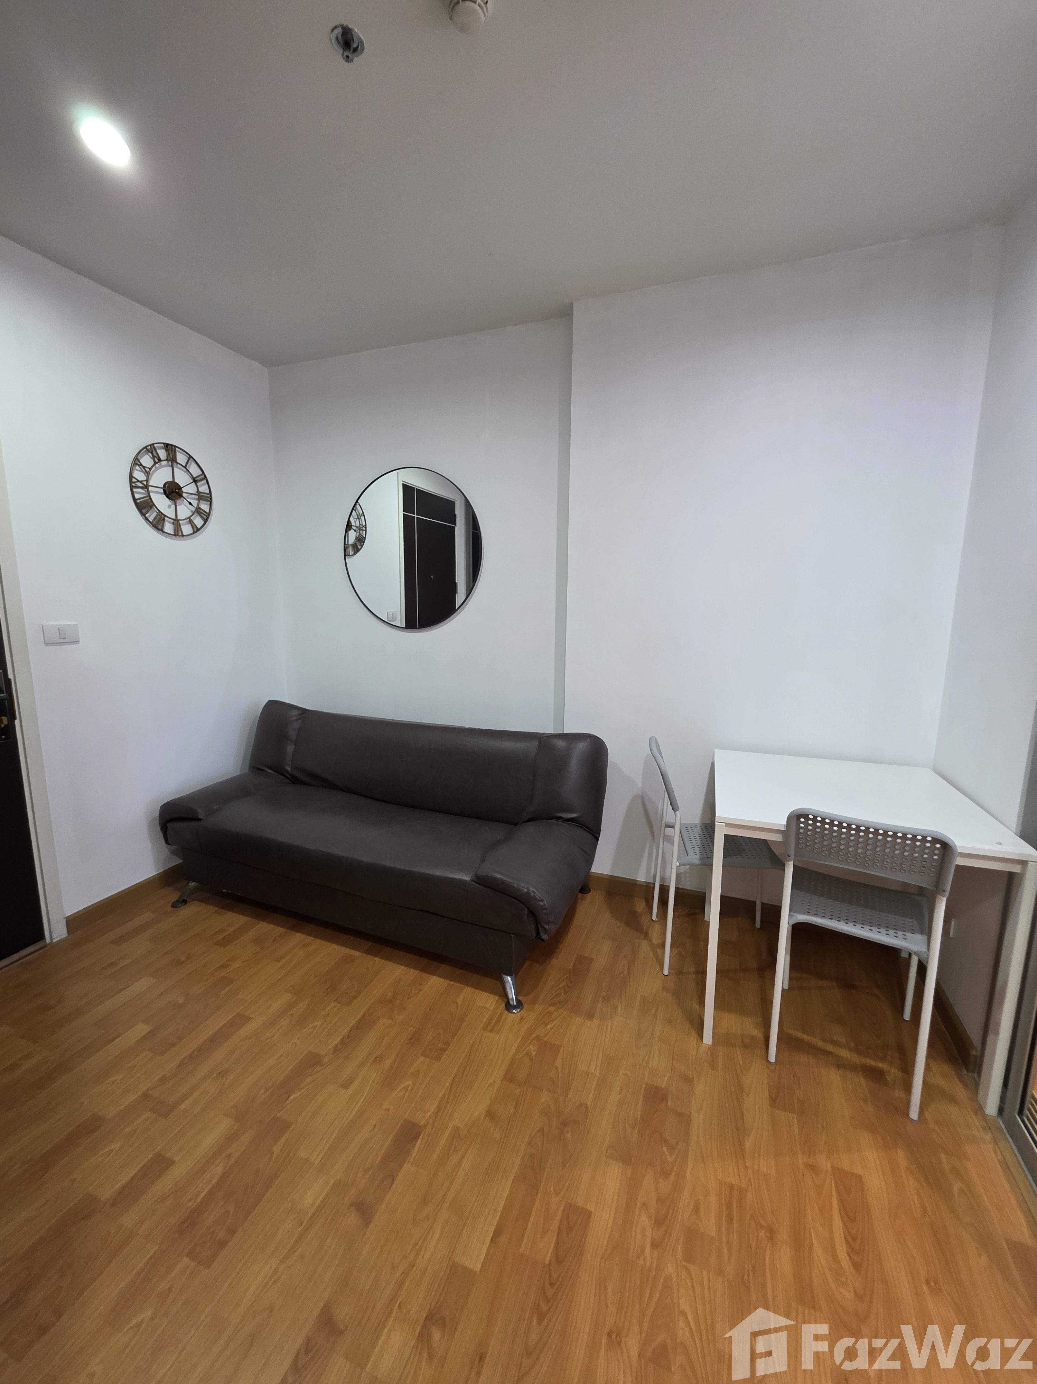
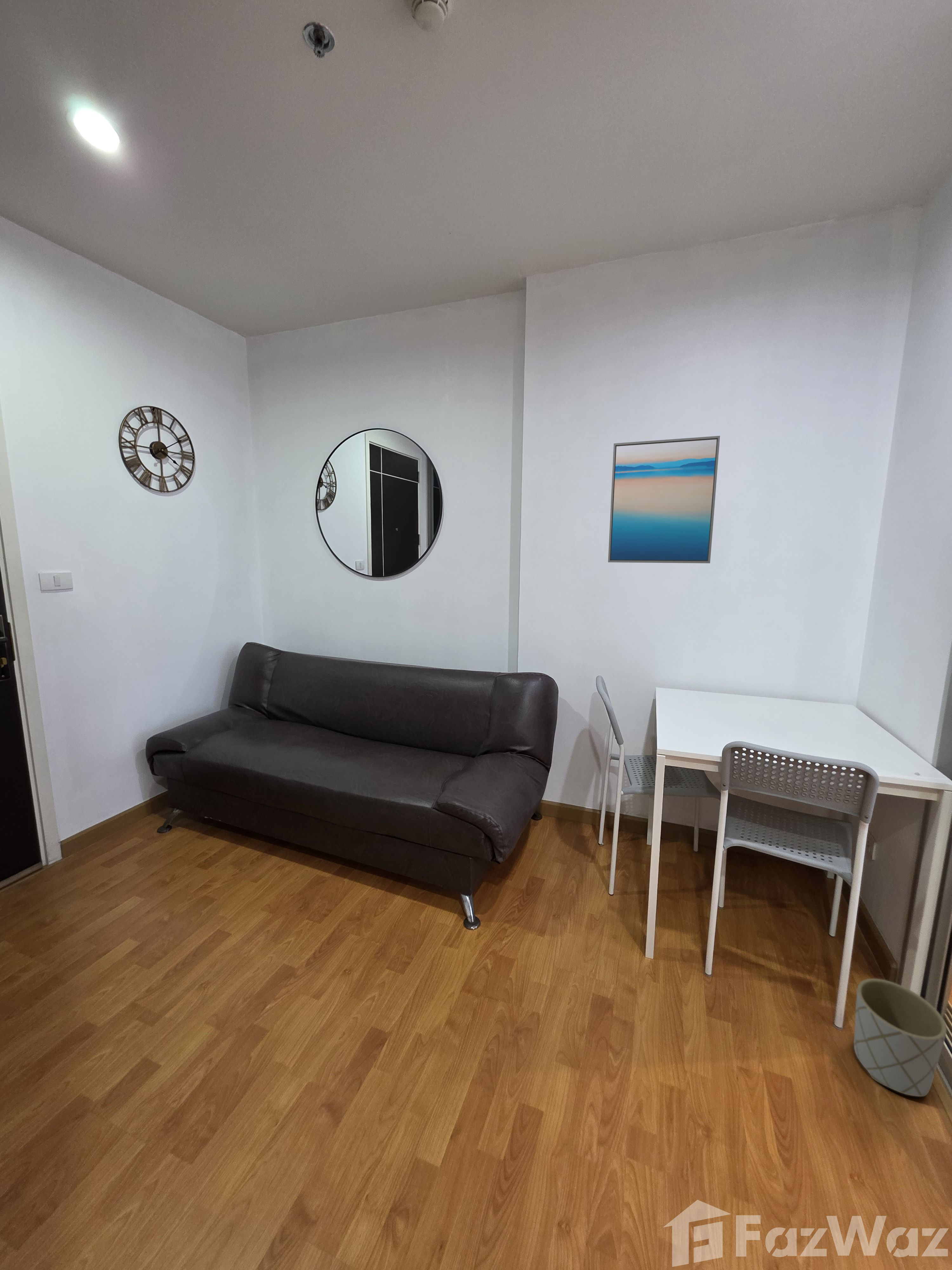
+ wall art (661, 503)
+ planter (895, 1037)
